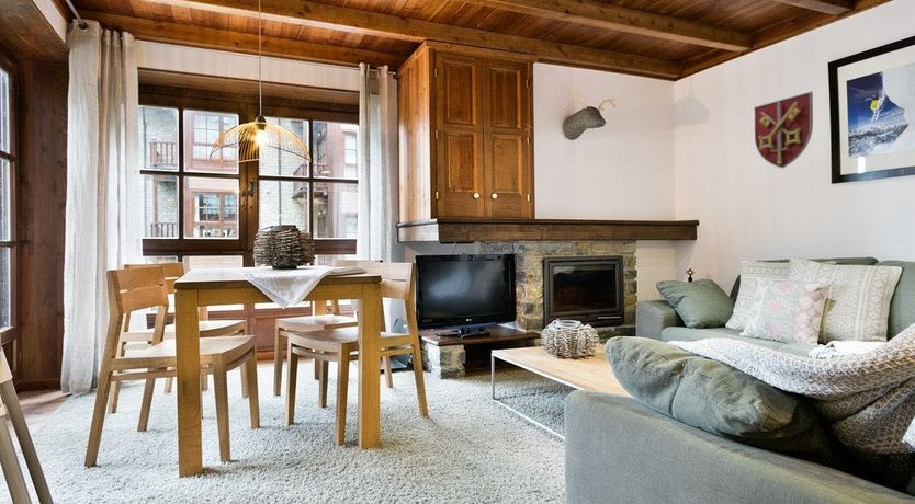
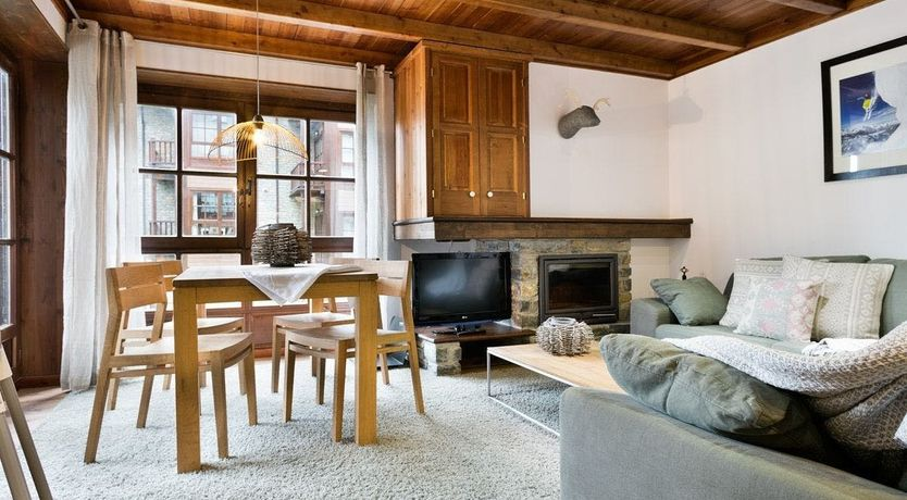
- decorative shield (779, 133)
